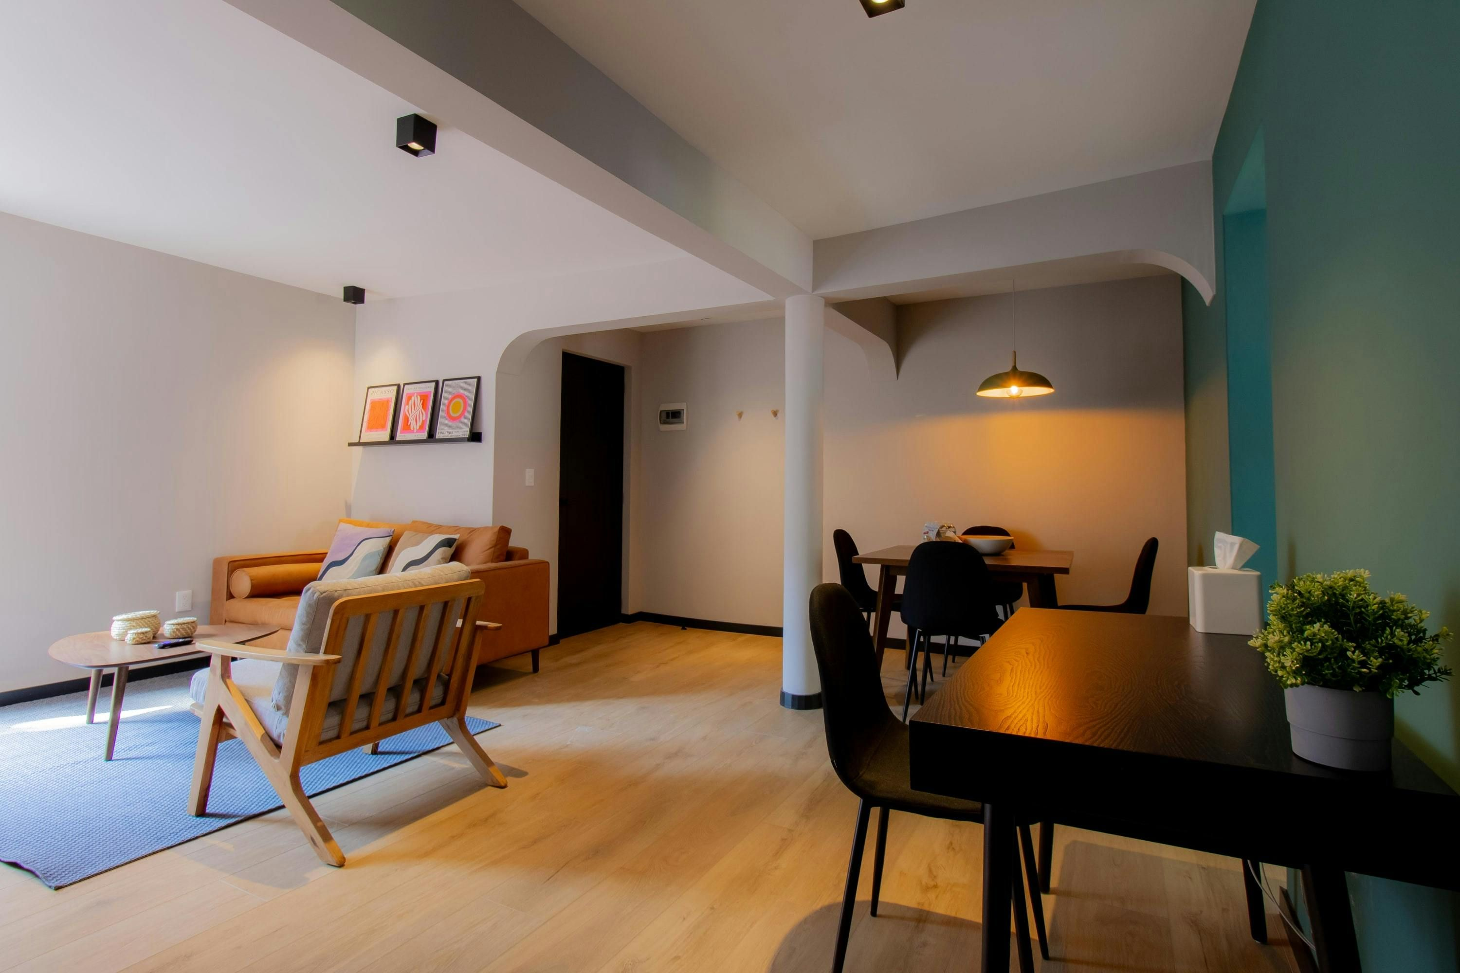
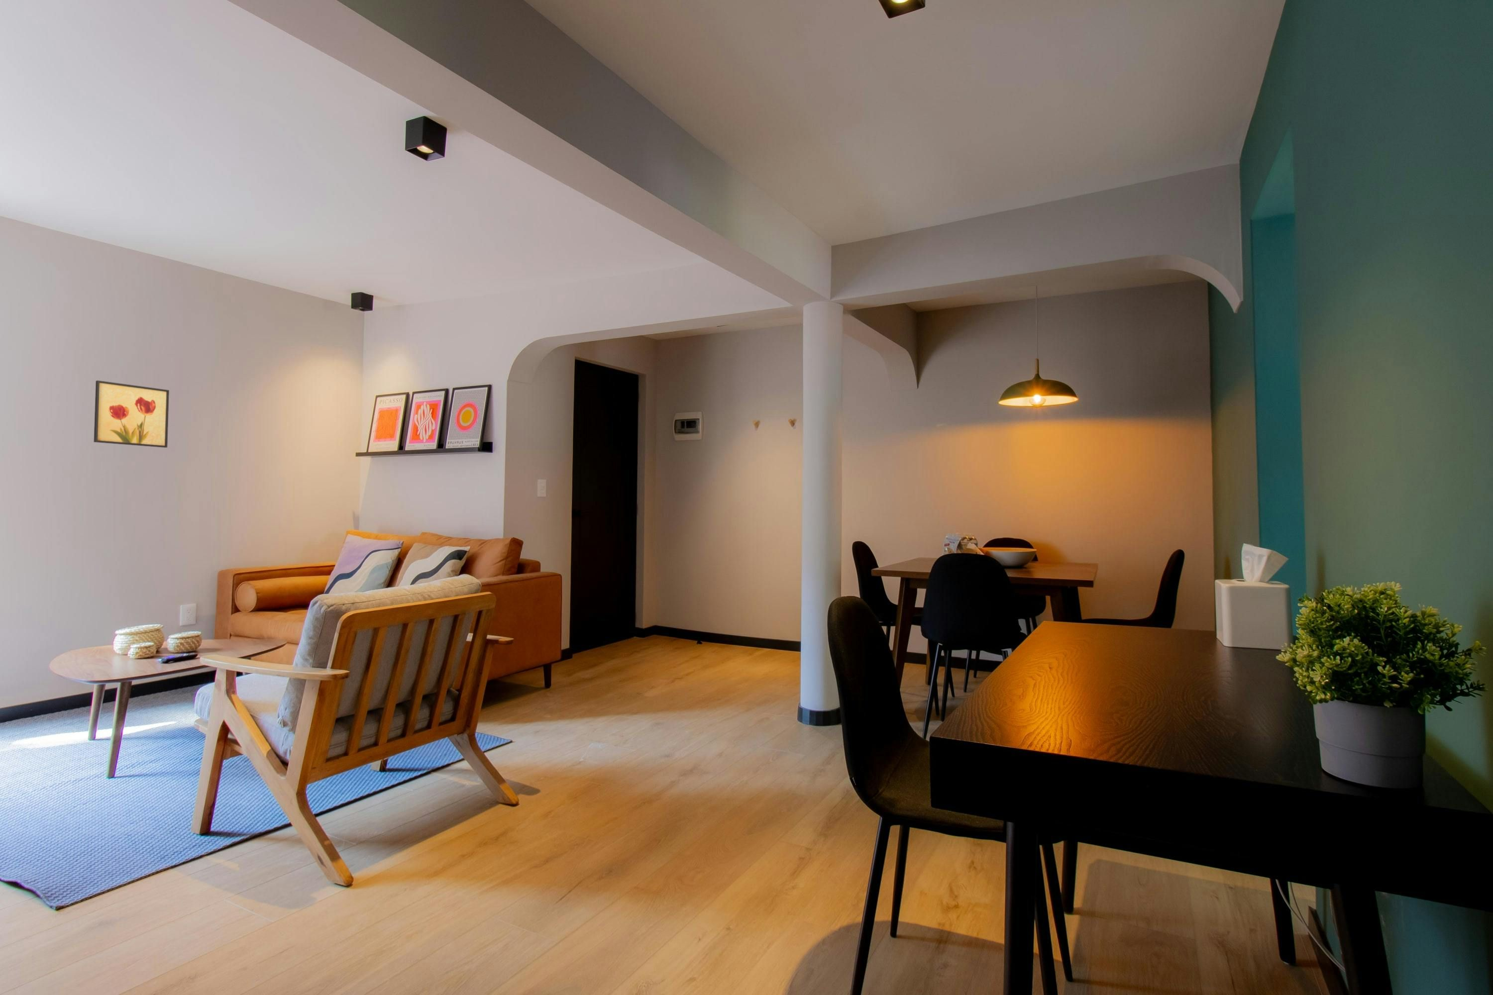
+ wall art (132, 415)
